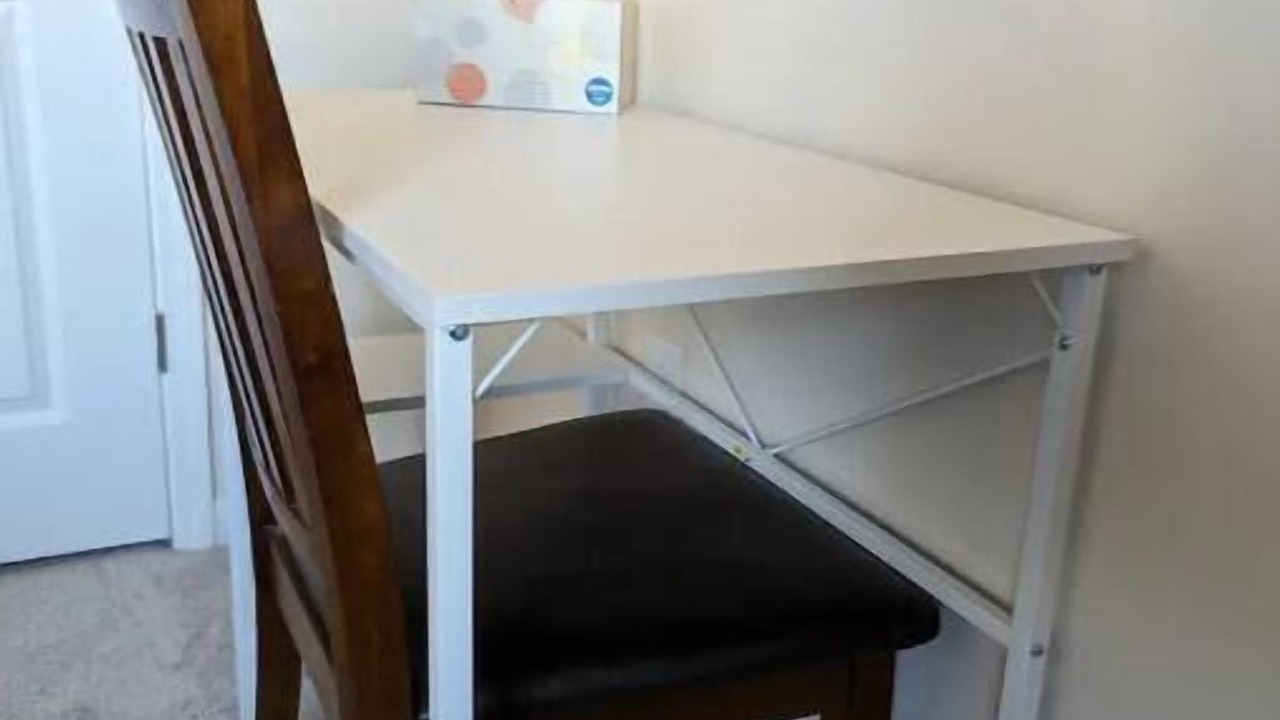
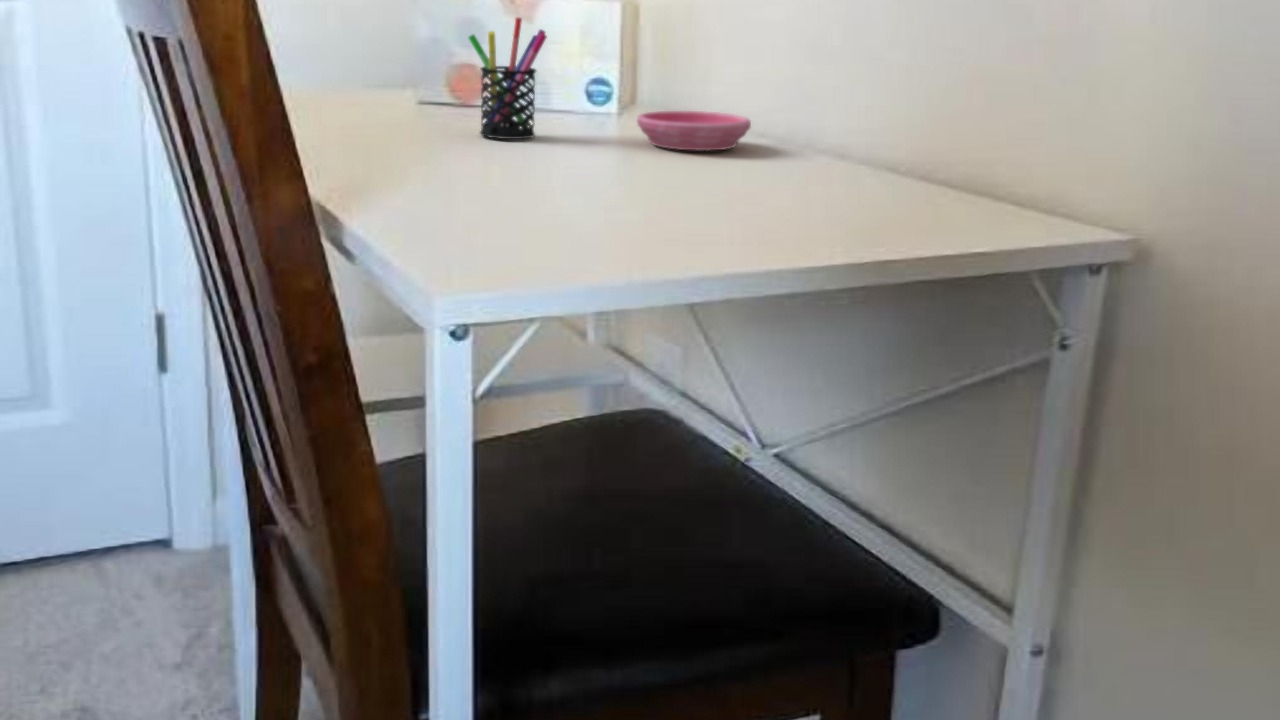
+ pen holder (503, 76)
+ saucer (693, 130)
